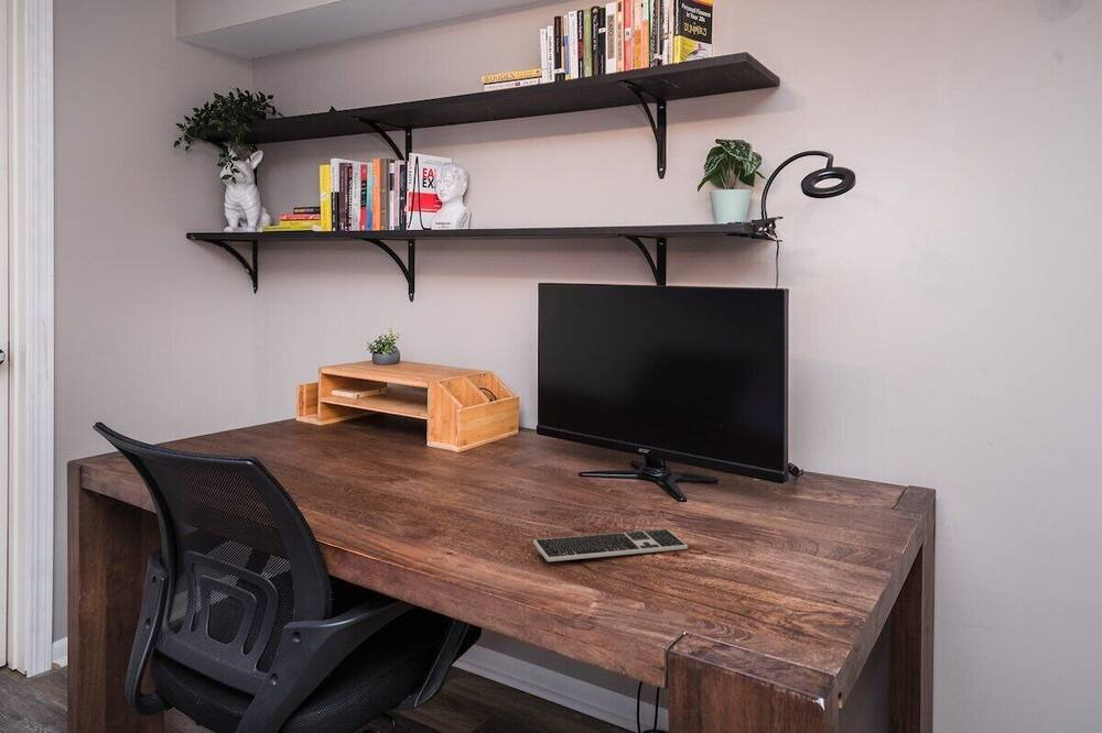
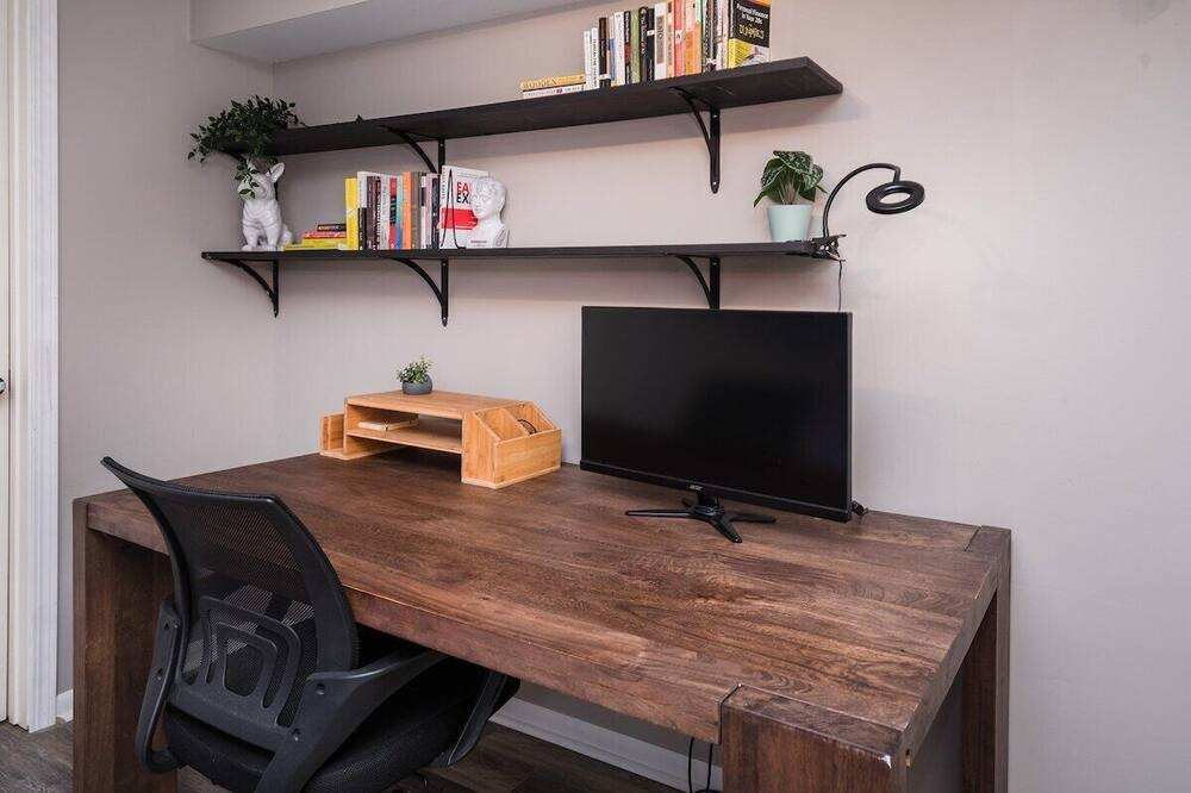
- keyboard (611, 544)
